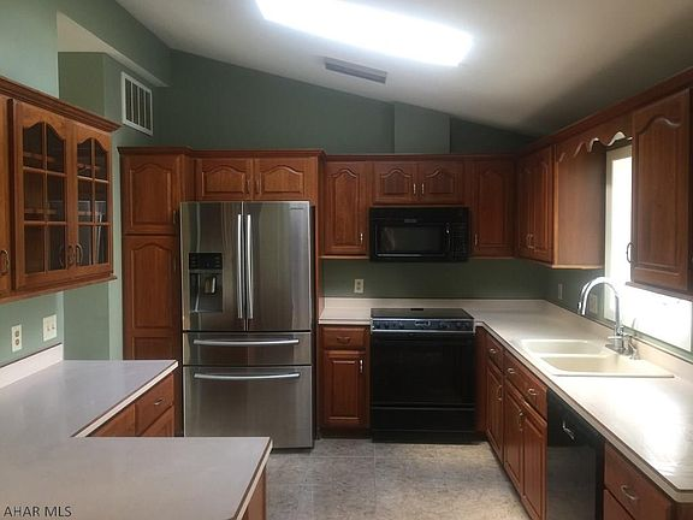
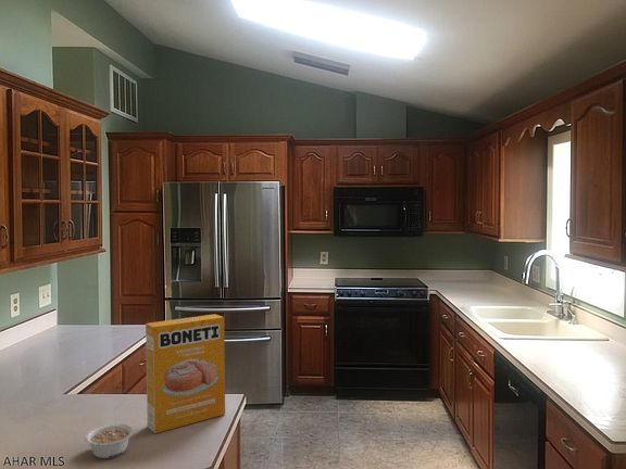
+ cereal box (186, 370)
+ legume (110, 441)
